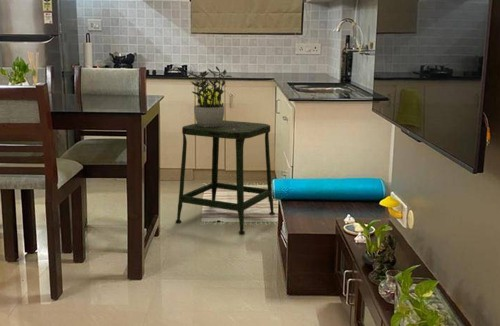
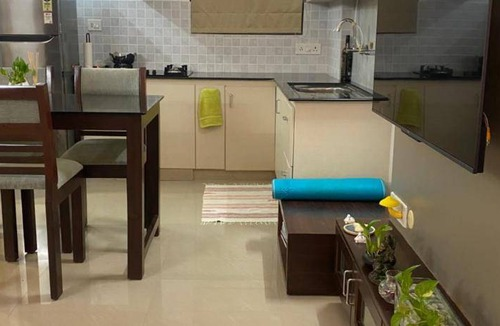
- potted plant (209, 95)
- stool (217, 172)
